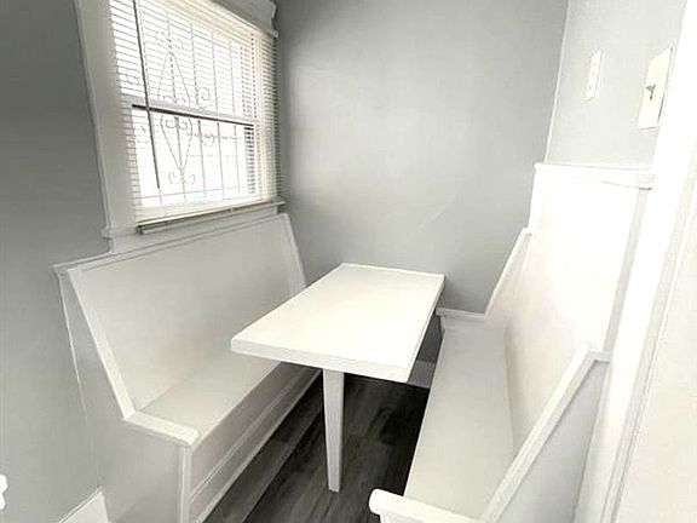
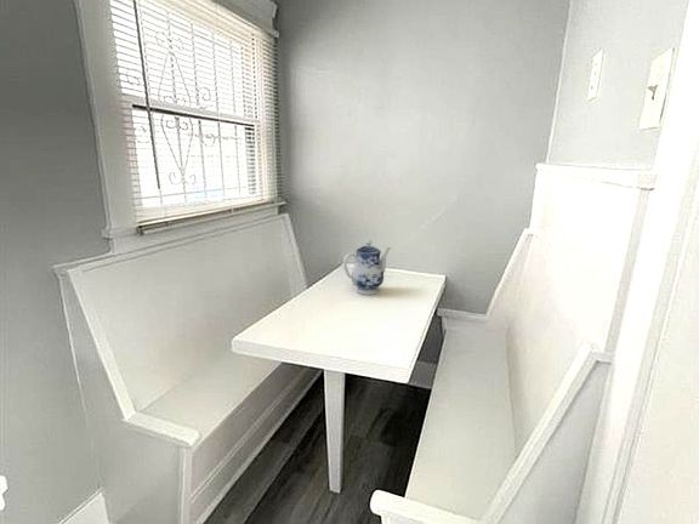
+ teapot (368, 266)
